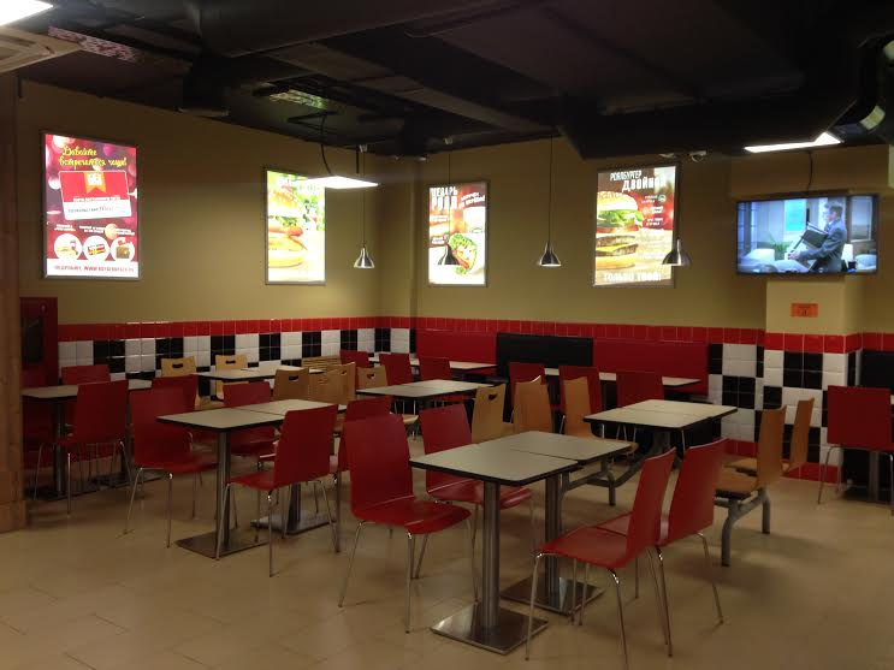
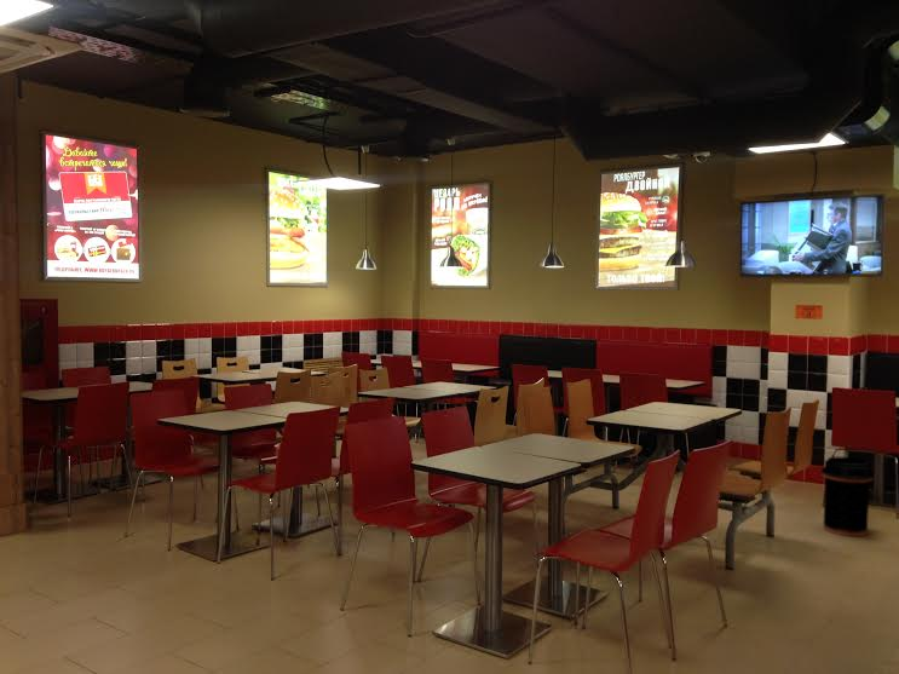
+ trash can (846, 495)
